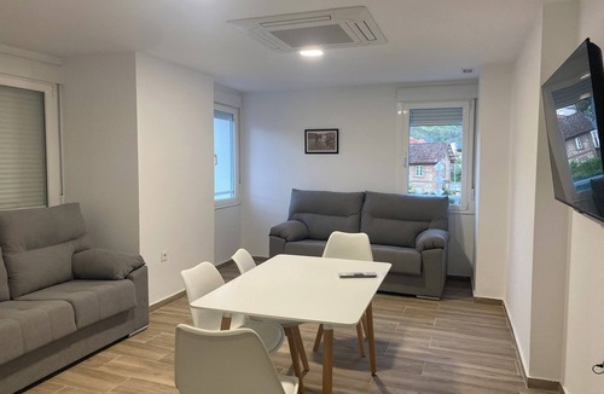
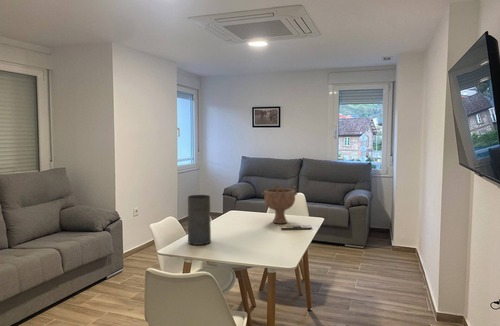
+ decorative bowl (279, 203)
+ vase (199, 219)
